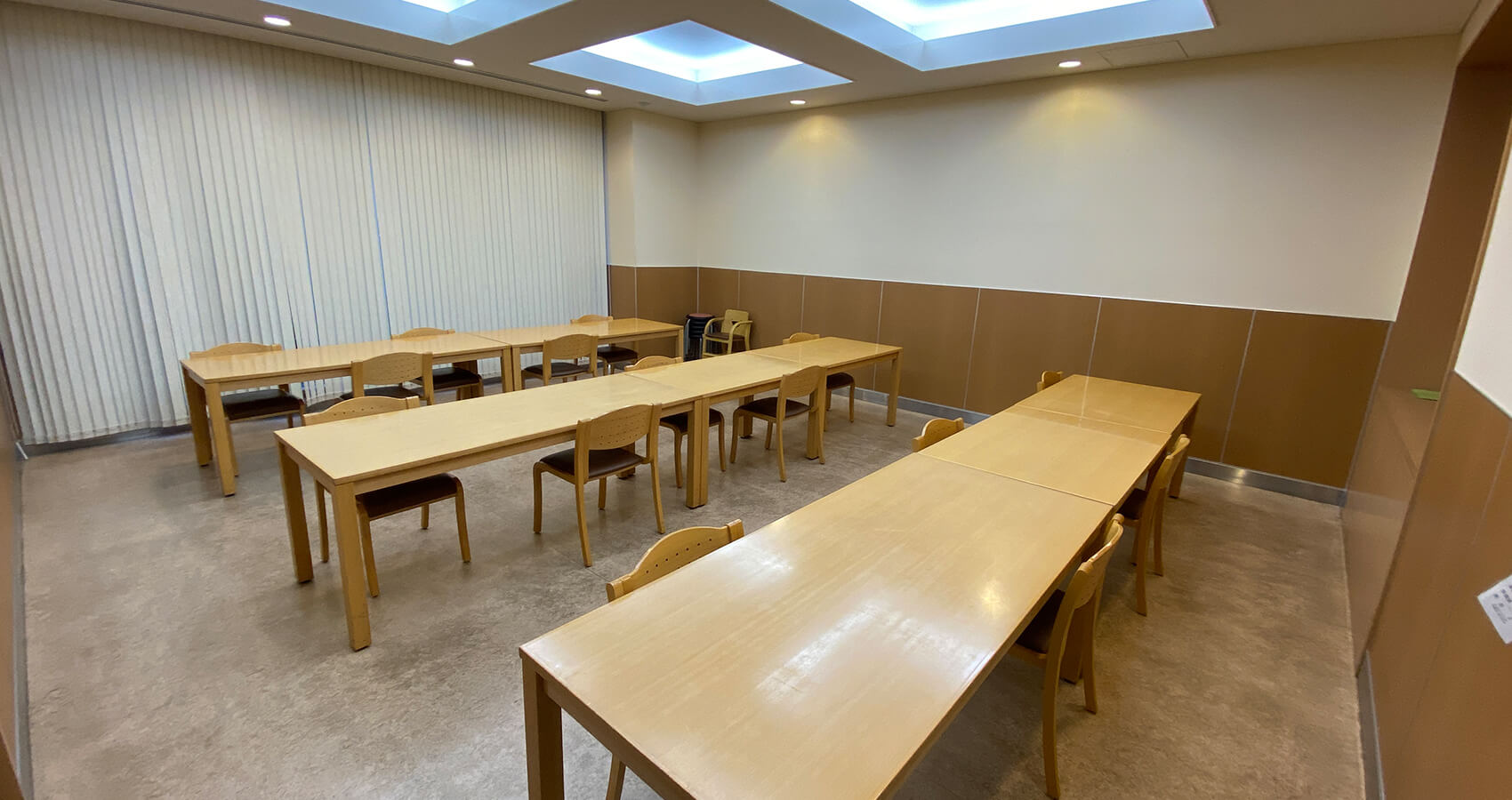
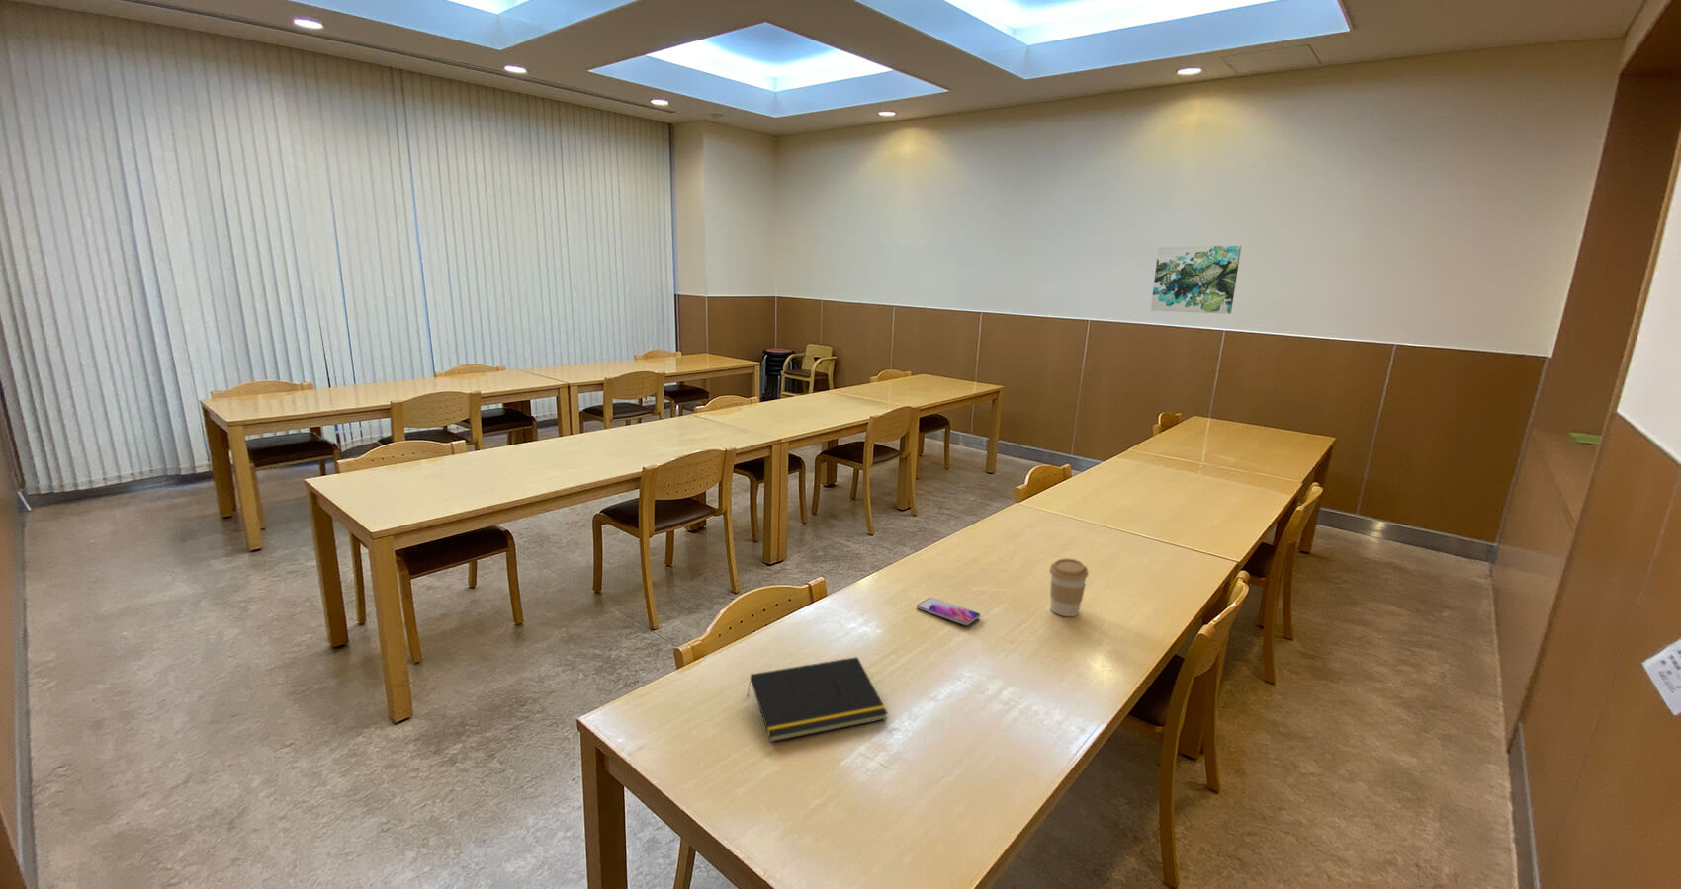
+ wall art (1194, 280)
+ smartphone (947, 610)
+ coffee cup (1067, 587)
+ notepad (817, 696)
